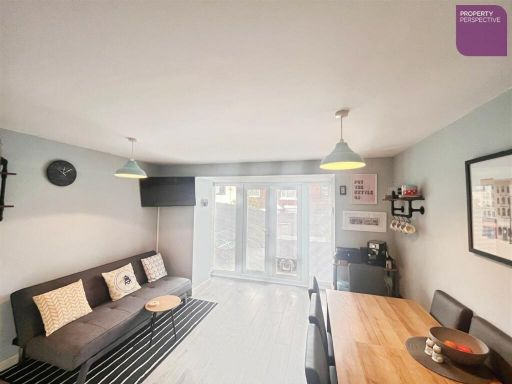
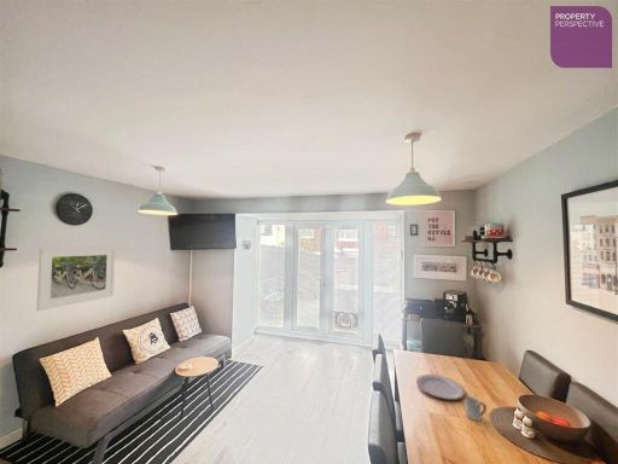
+ plate (439, 387)
+ cup (476, 408)
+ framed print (80, 274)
